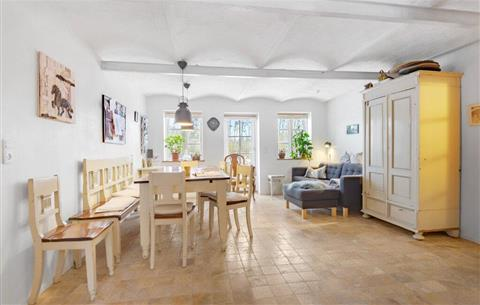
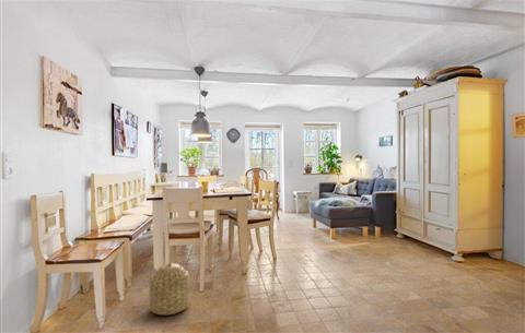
+ basket (170, 285)
